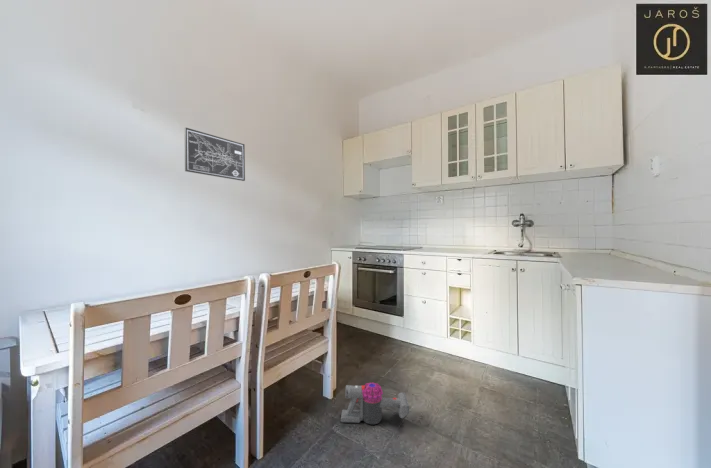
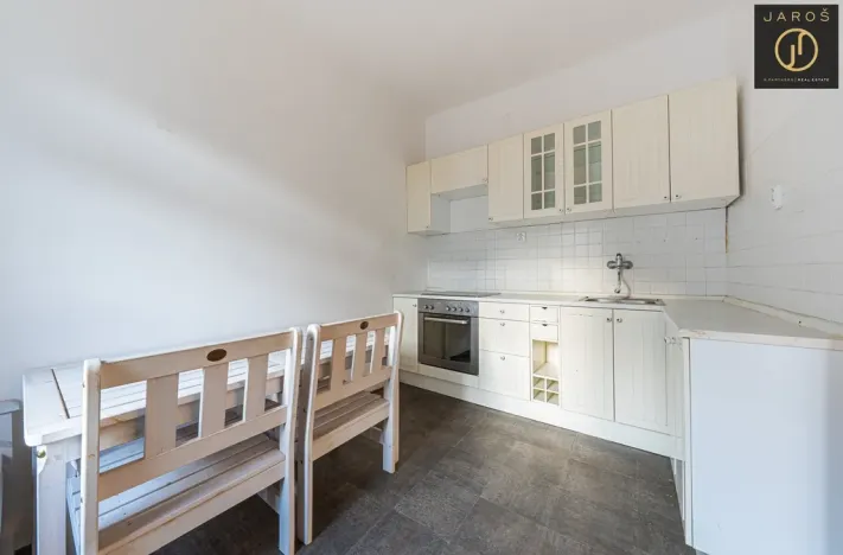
- wall art (217, 156)
- vacuum cleaner (374, 402)
